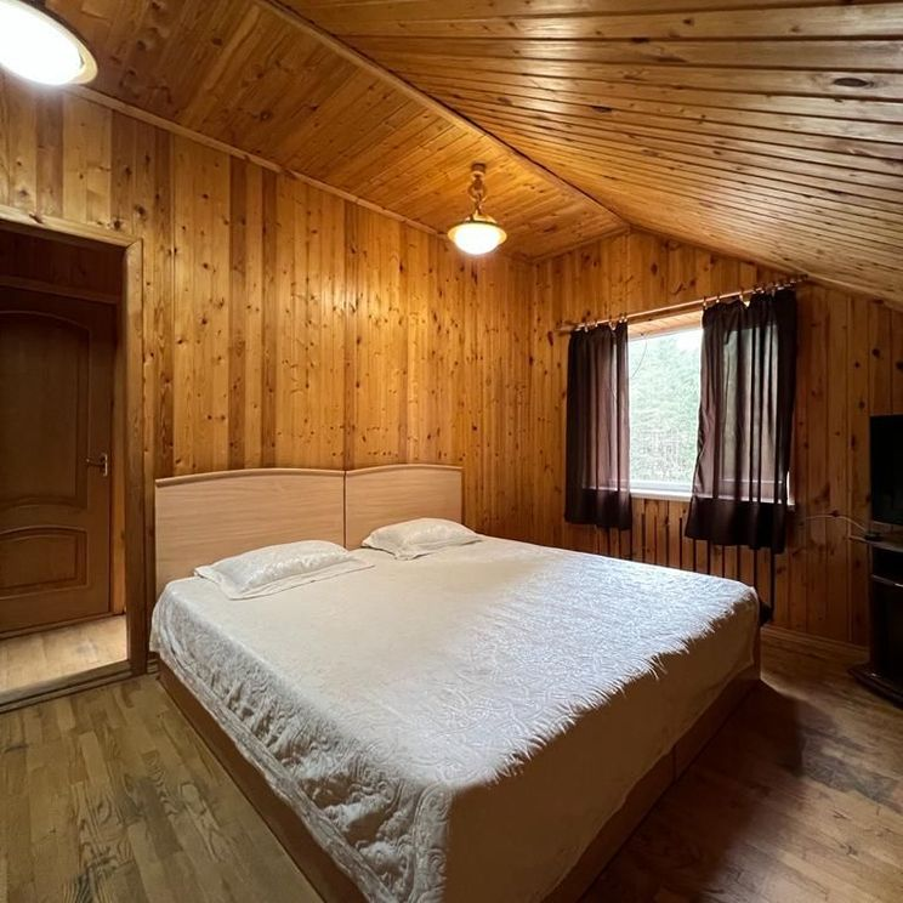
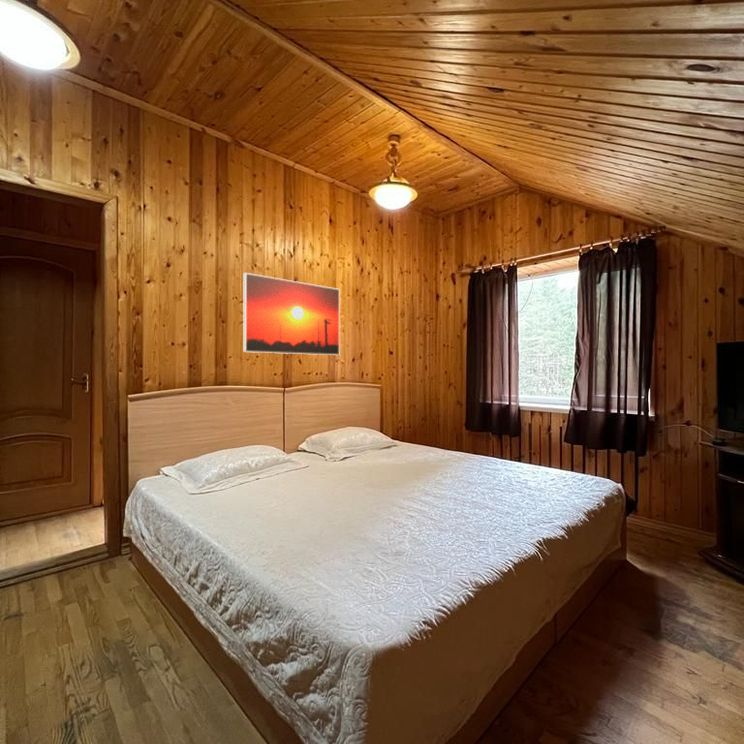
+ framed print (295, 317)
